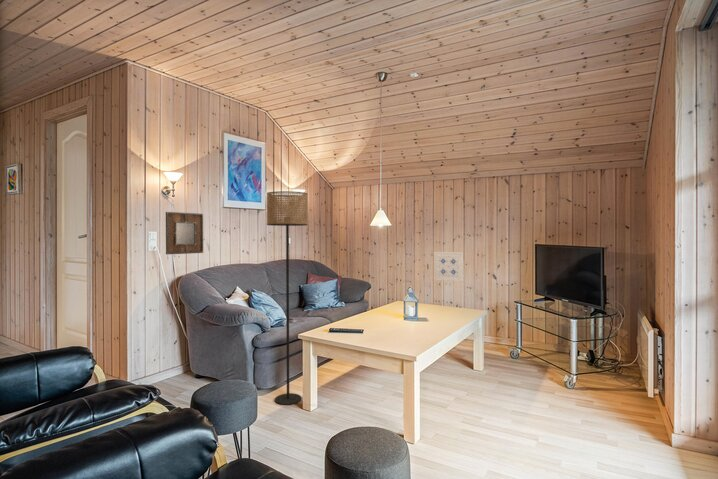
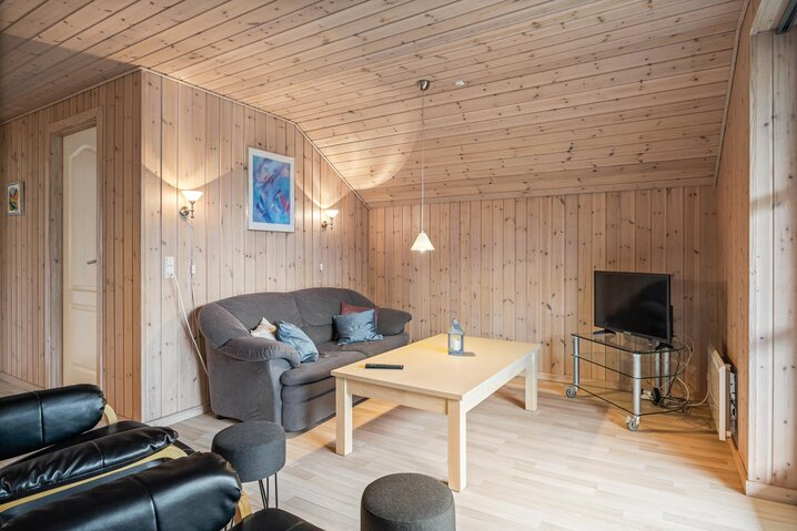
- floor lamp (287, 296)
- home mirror (185, 233)
- wall art (448, 266)
